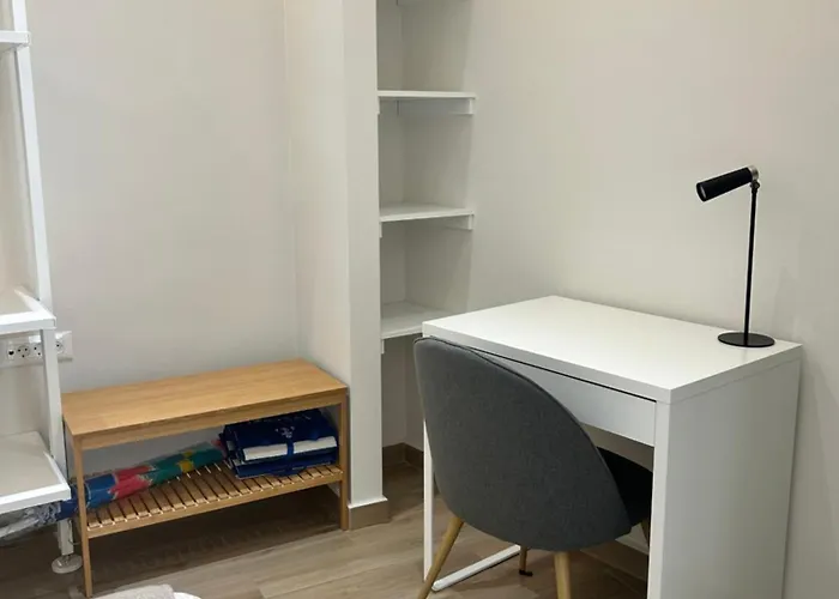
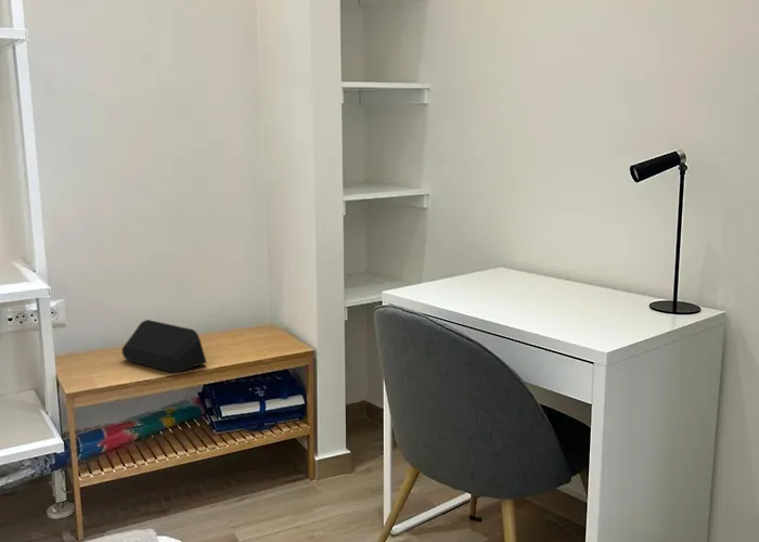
+ speaker (164, 345)
